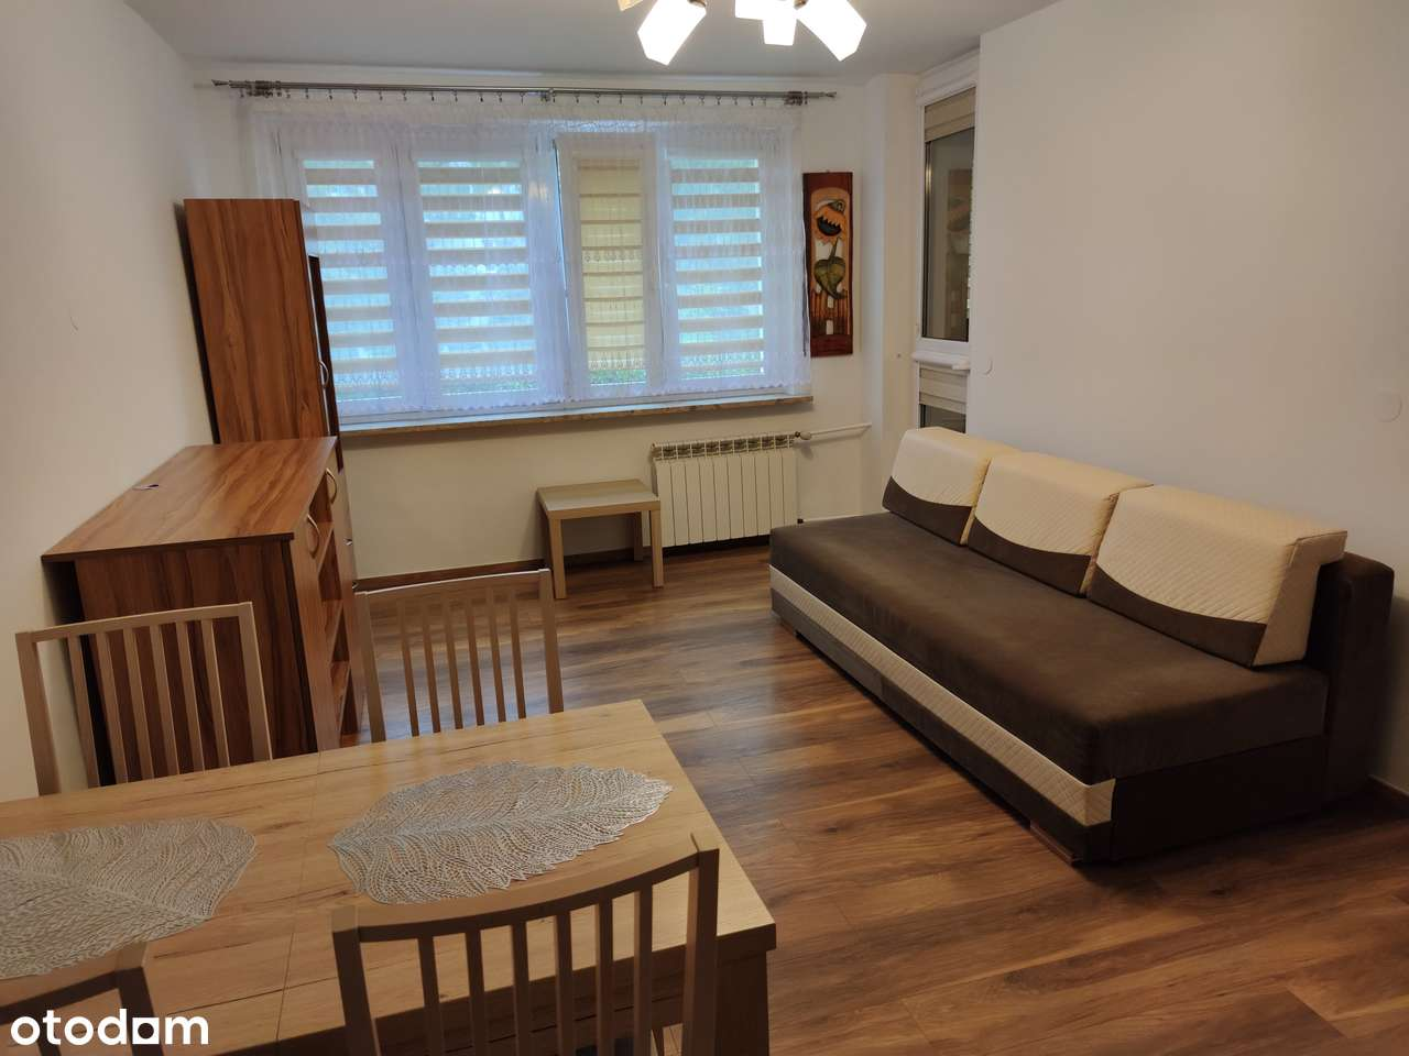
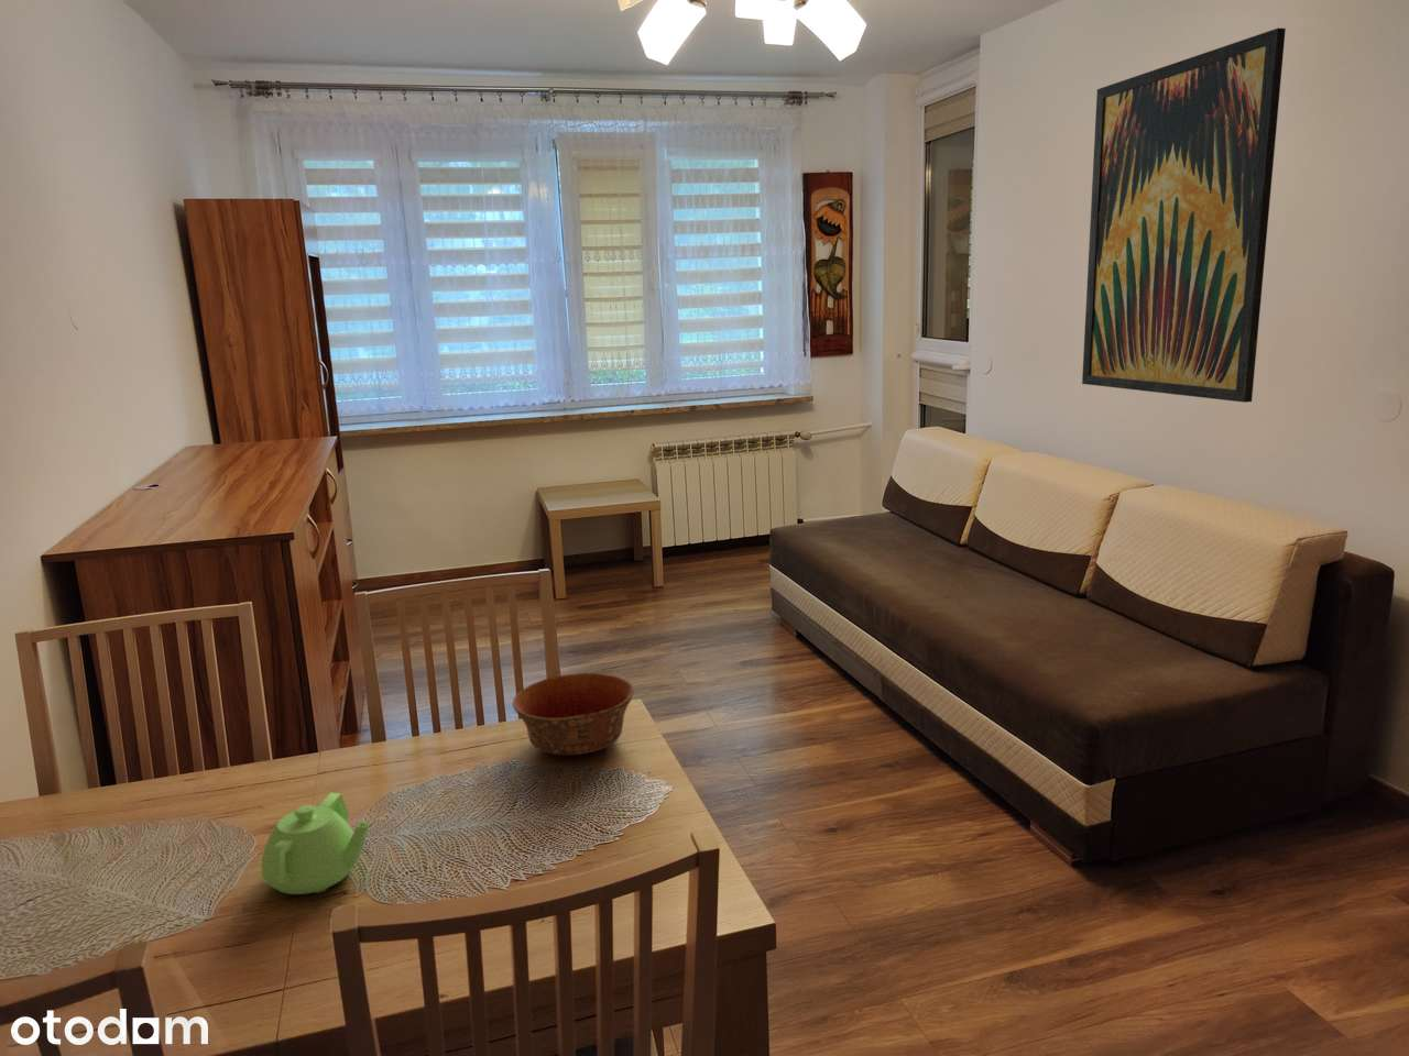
+ bowl (575, 719)
+ teapot (317, 844)
+ wall art (1168, 233)
